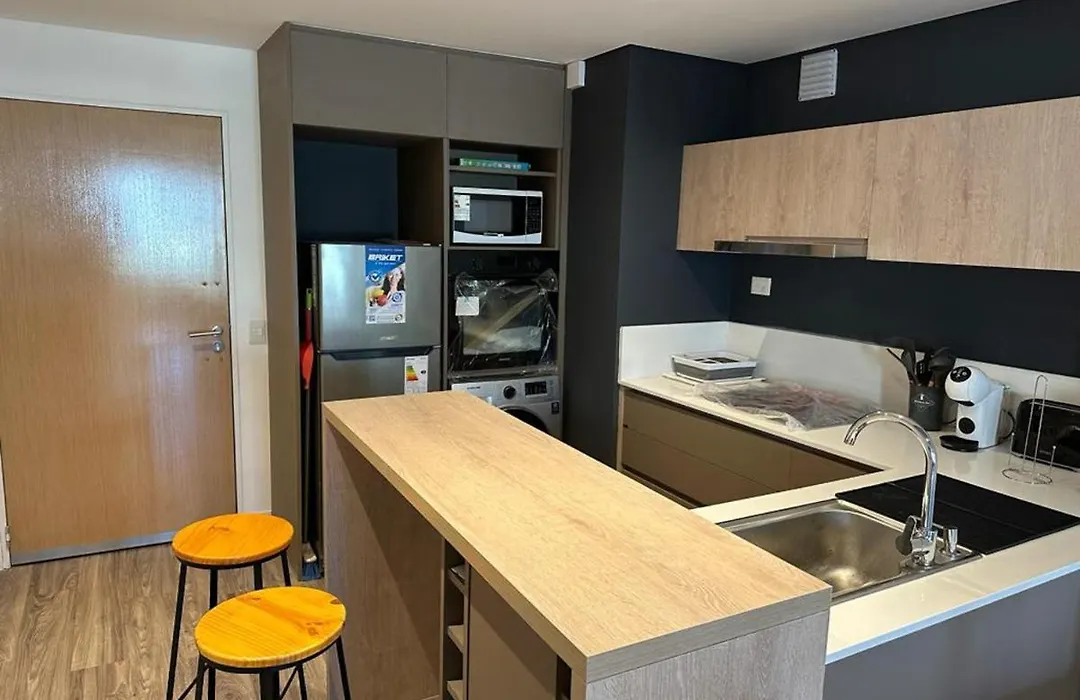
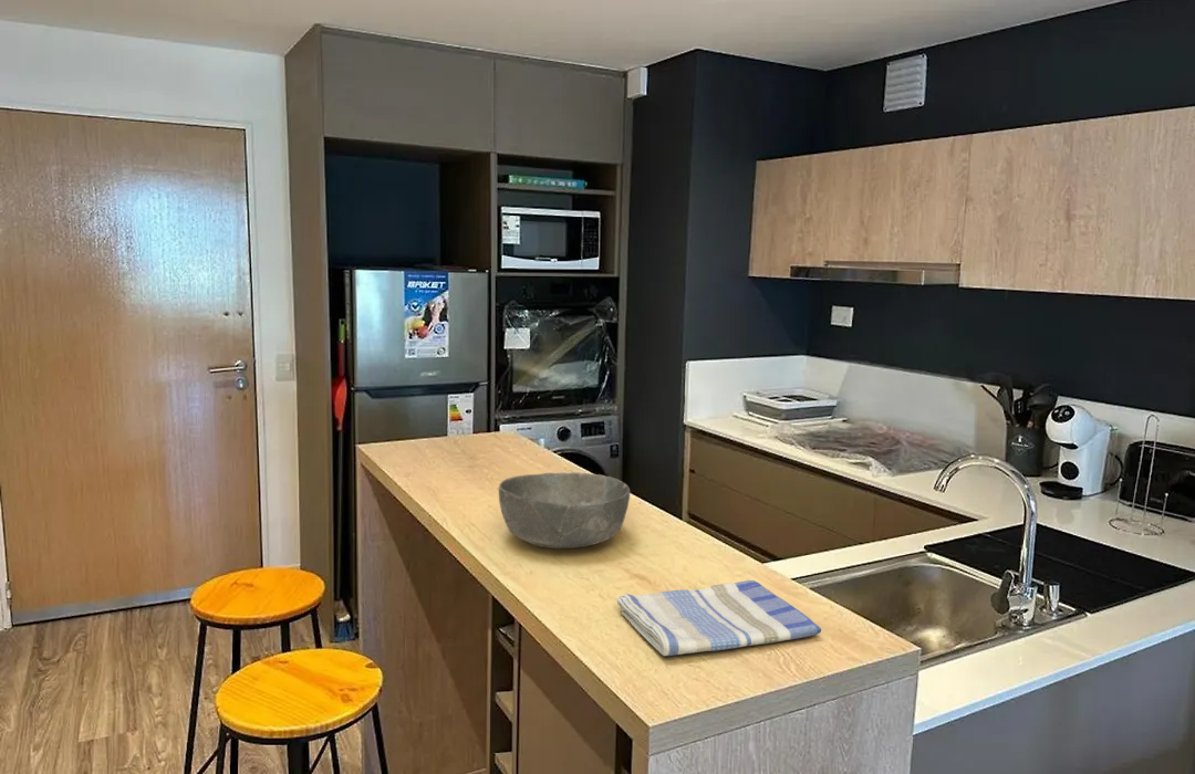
+ bowl (564, 512)
+ dish towel (714, 614)
